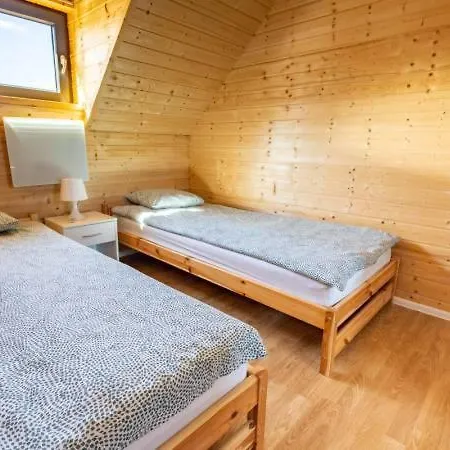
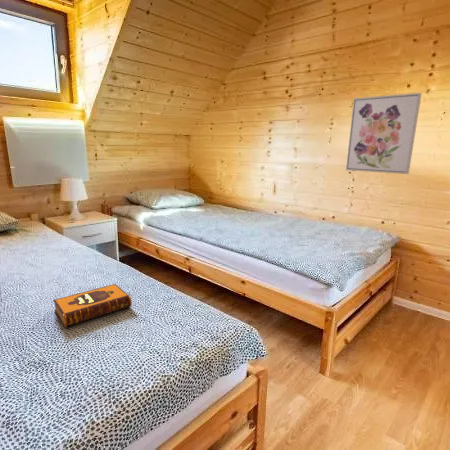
+ hardback book (93, 303)
+ wall art (380, 135)
